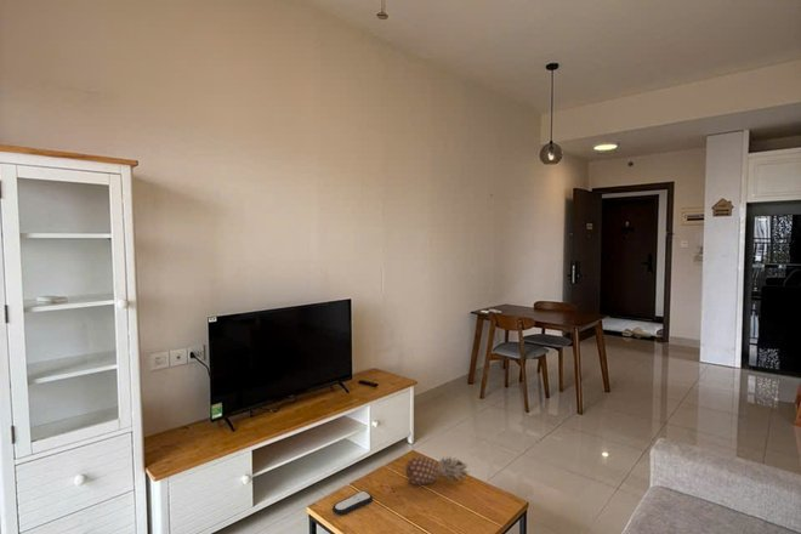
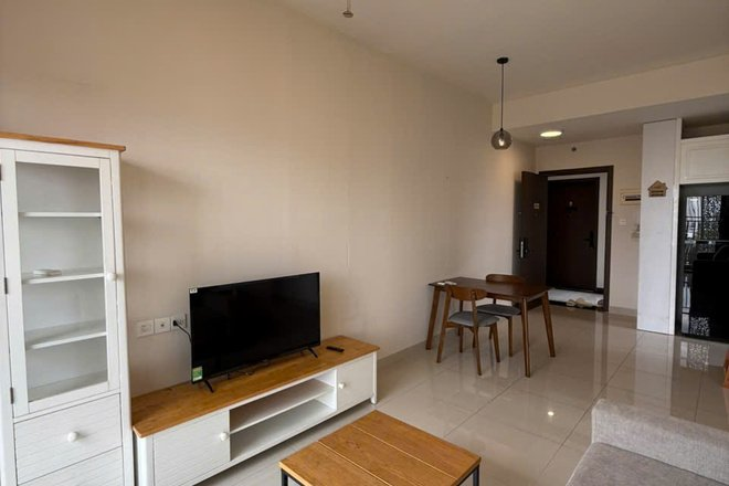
- remote control (352, 502)
- fruit (434, 468)
